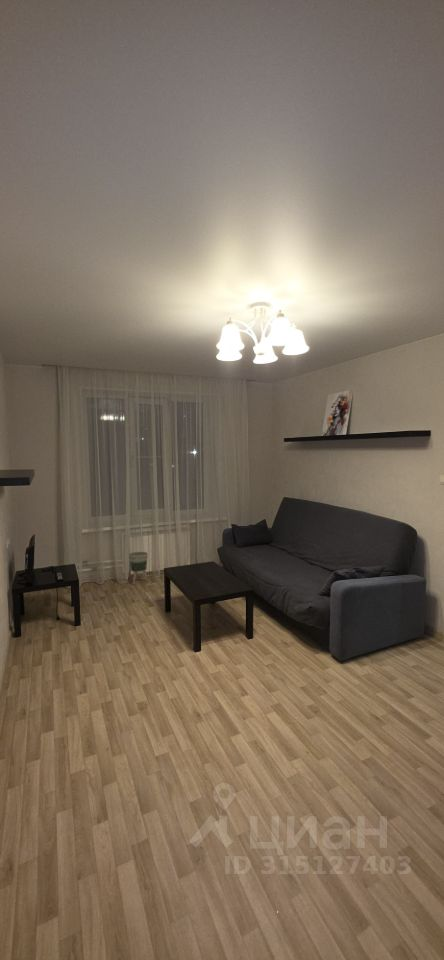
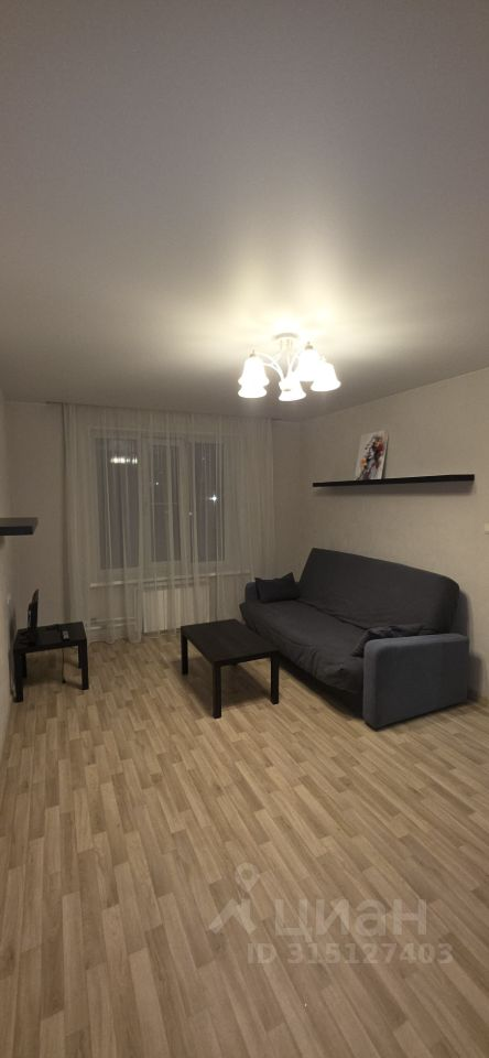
- planter (138, 568)
